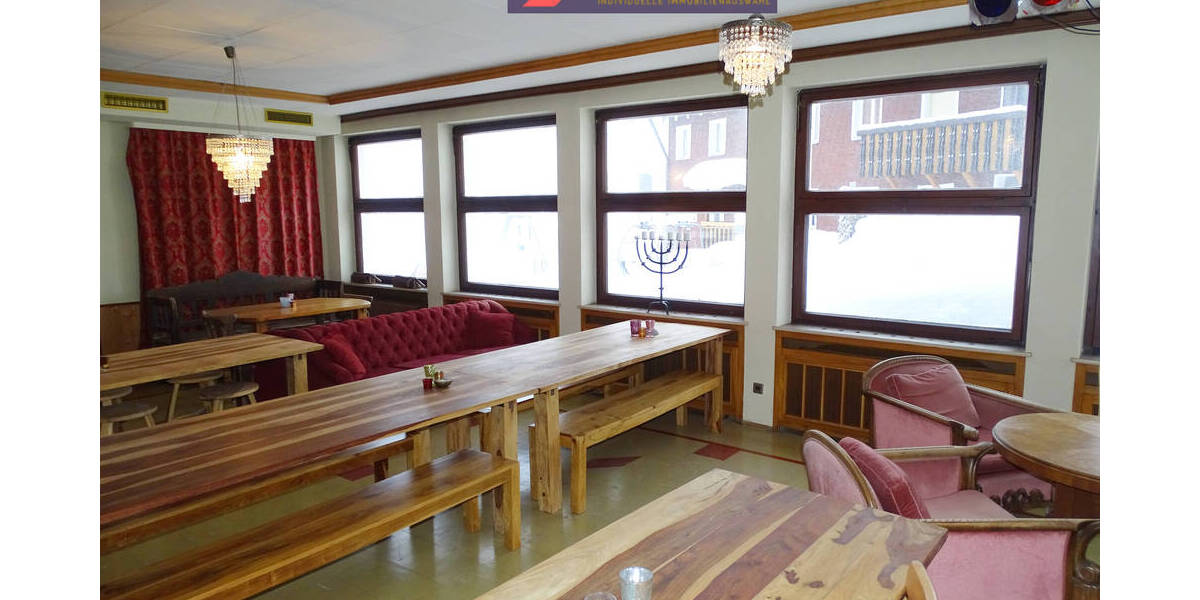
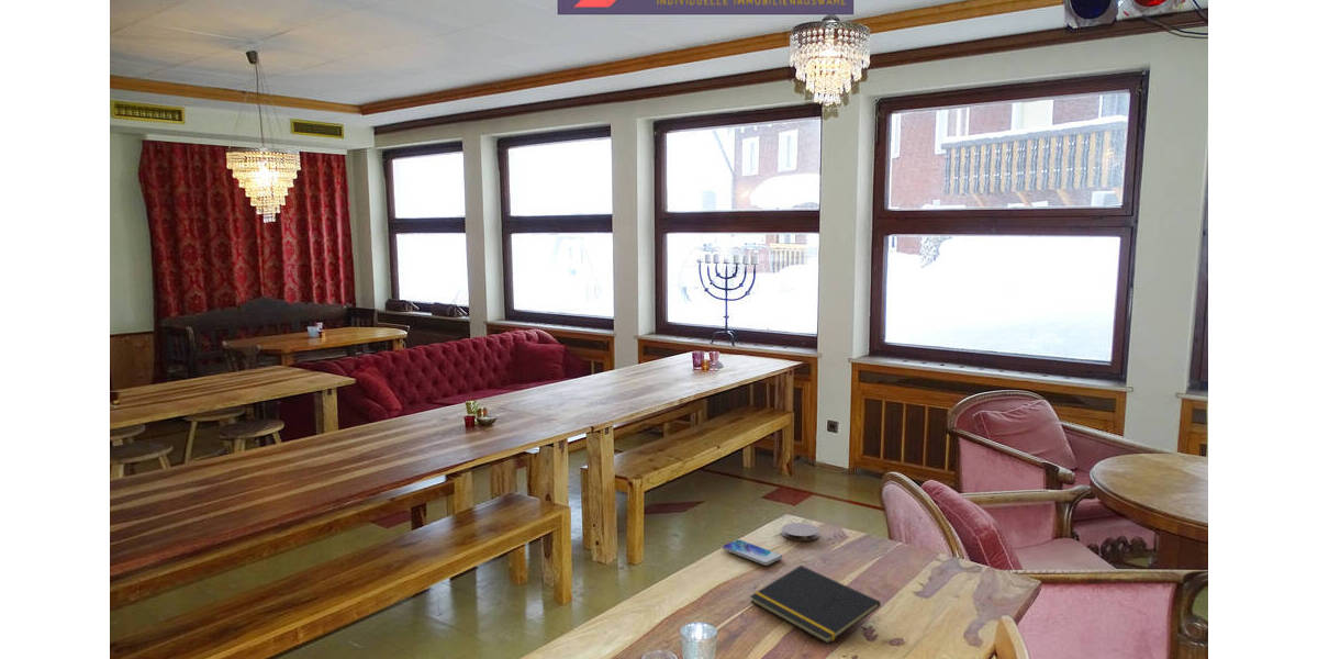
+ smartphone (751, 551)
+ notepad (813, 601)
+ coaster (800, 532)
